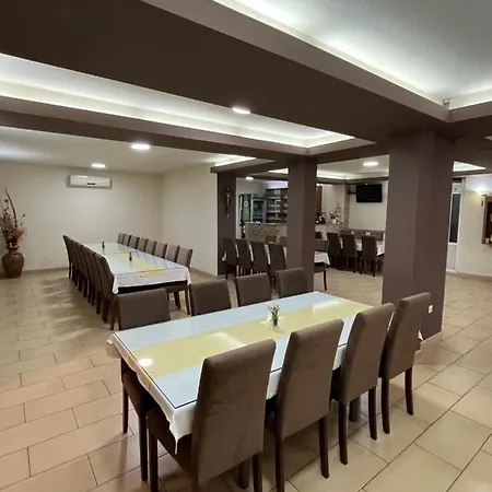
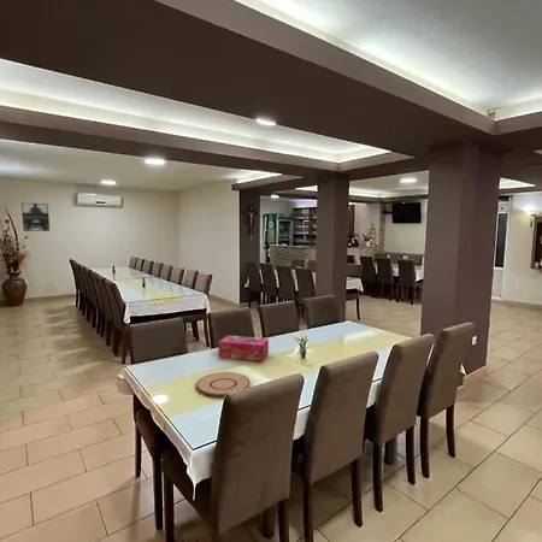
+ tissue box (243, 347)
+ plate (223, 383)
+ wall art (35, 217)
